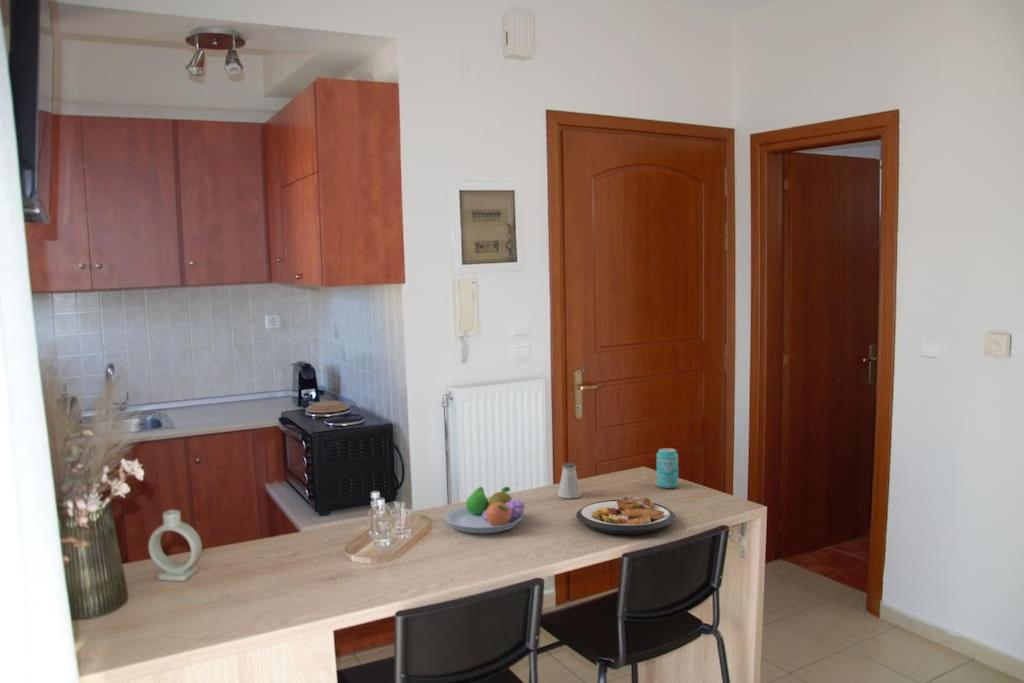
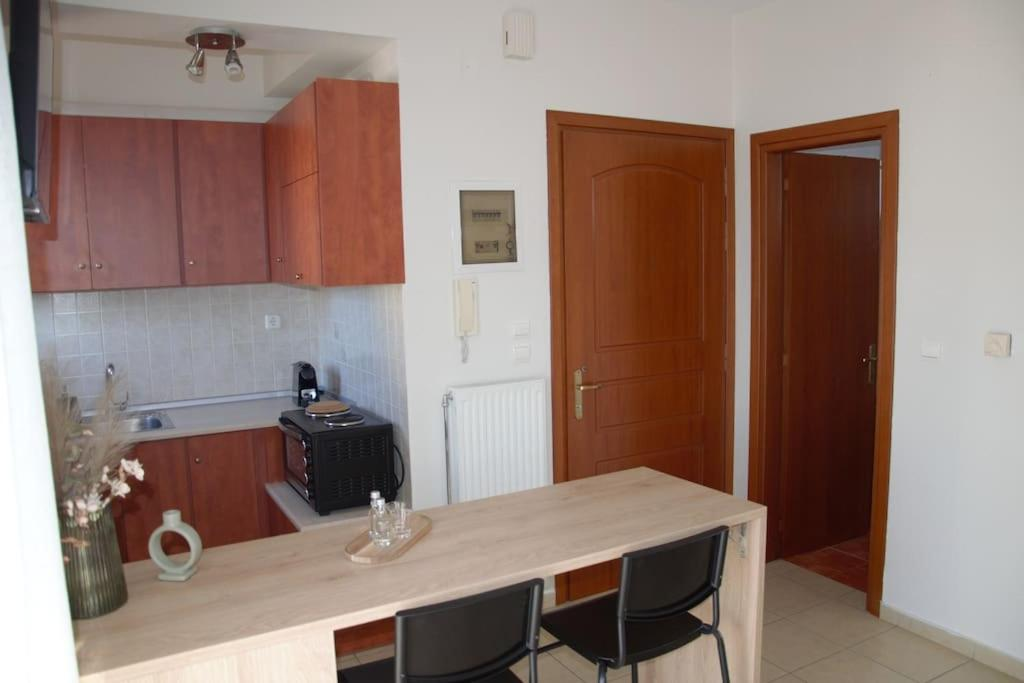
- saltshaker (569, 479)
- plate (625, 512)
- fruit bowl (485, 506)
- beverage can (667, 468)
